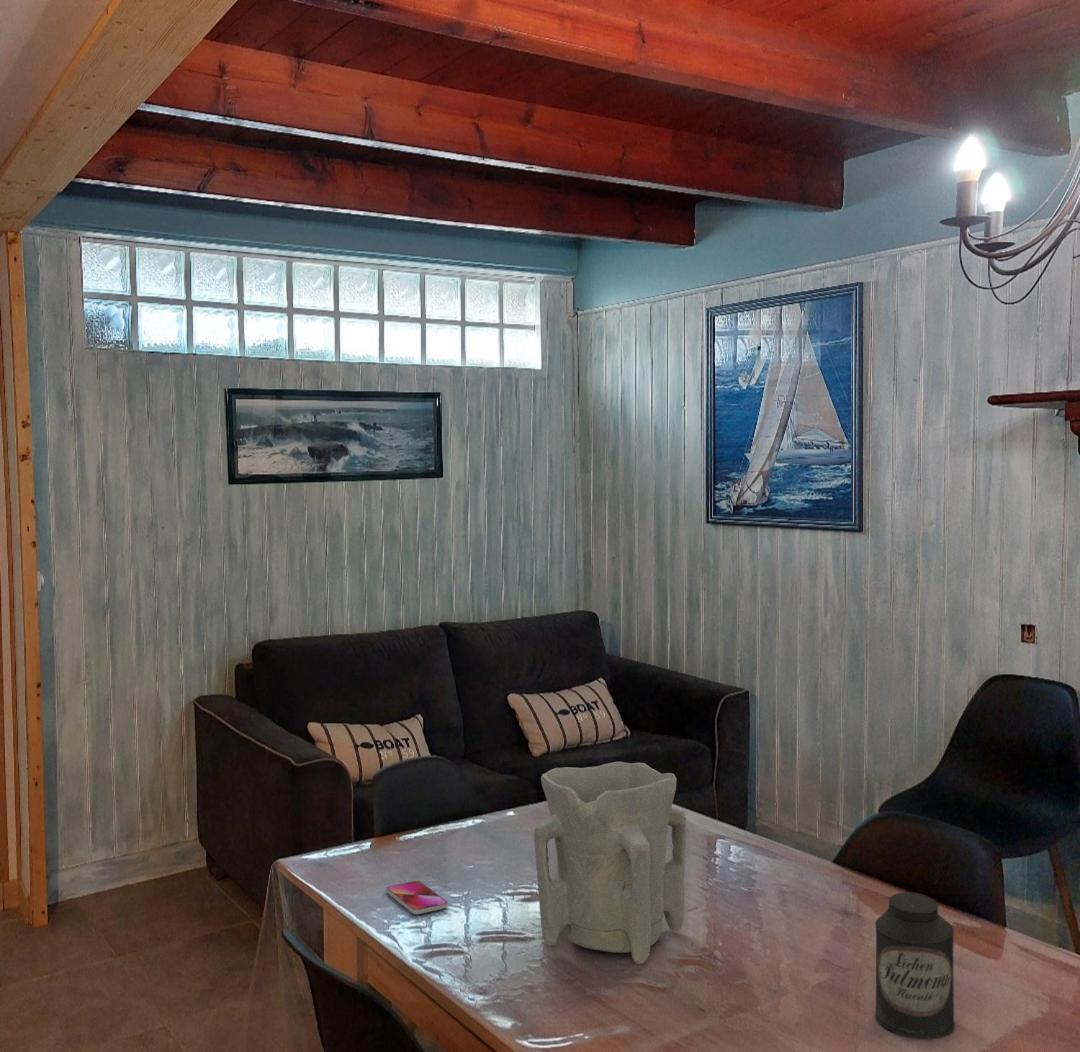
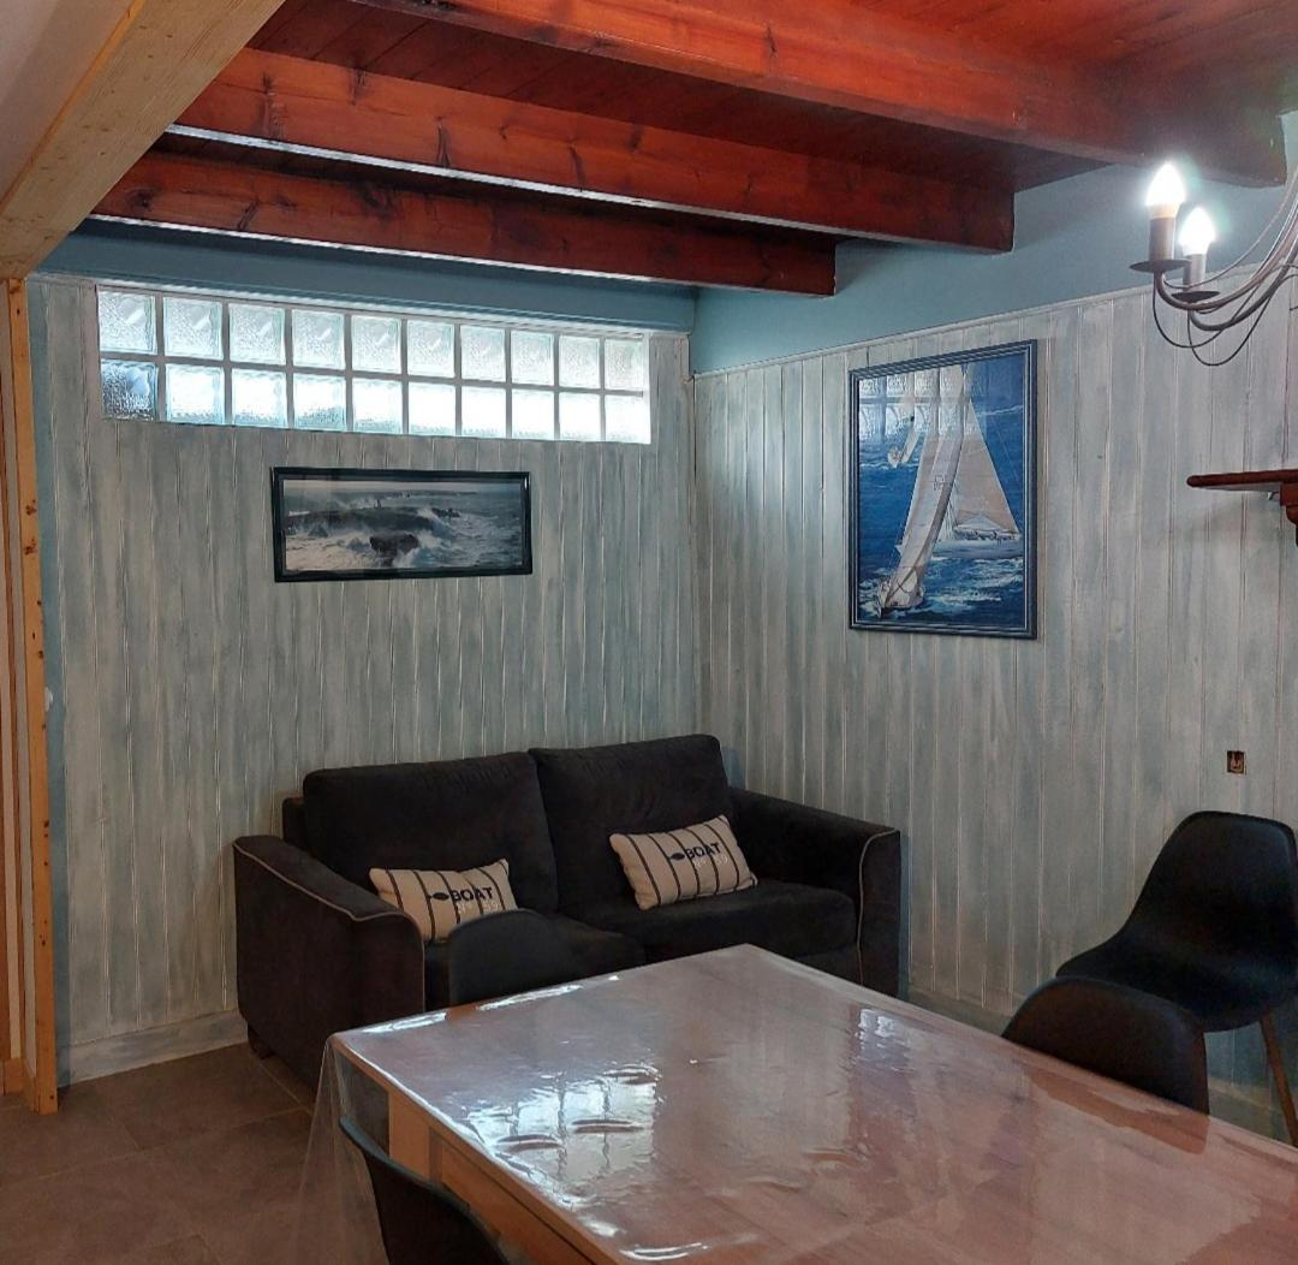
- vase (611, 854)
- smartphone (416, 896)
- canister (914, 960)
